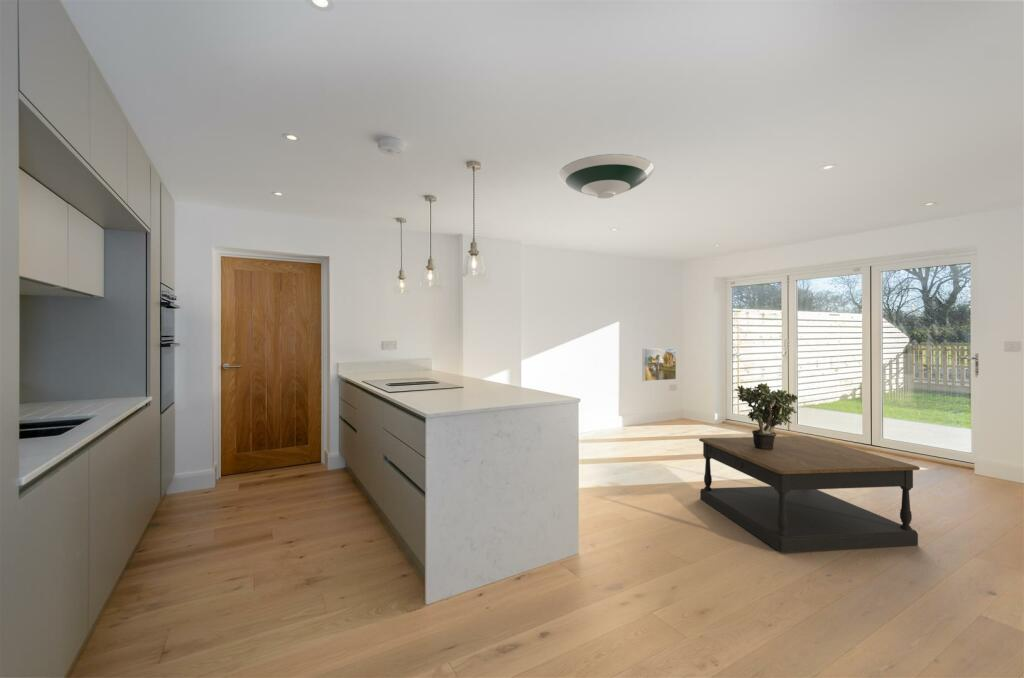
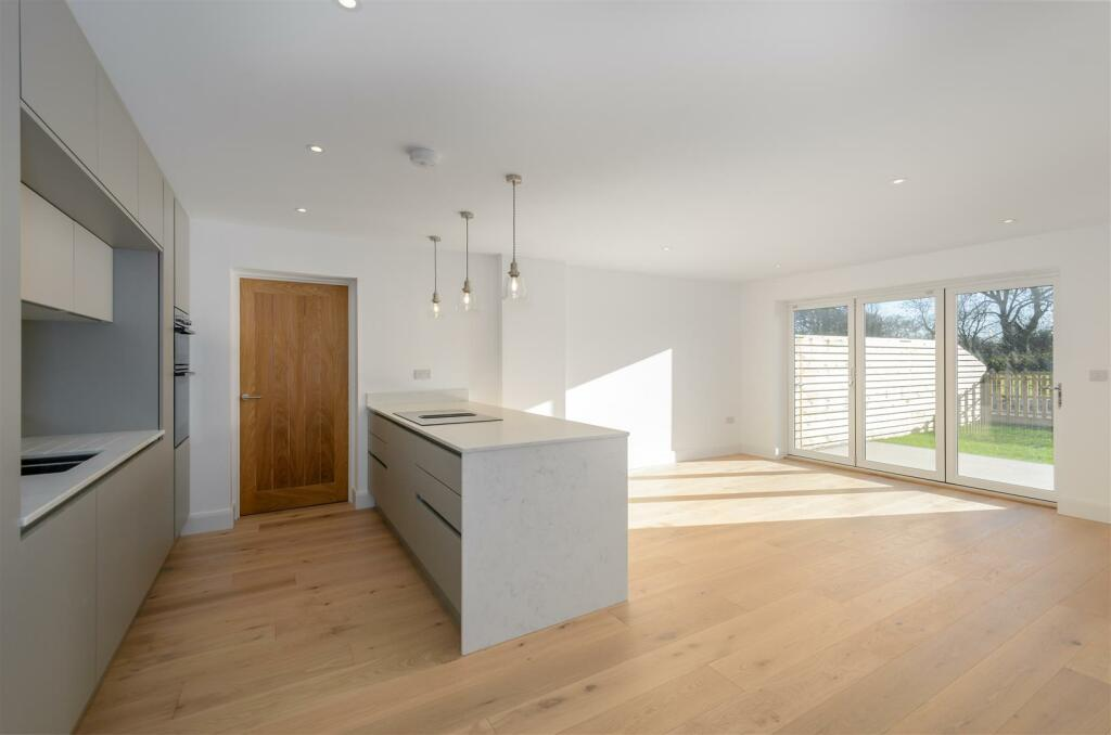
- potted plant (766, 415)
- coffee table (795, 484)
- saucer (605, 184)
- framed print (659, 364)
